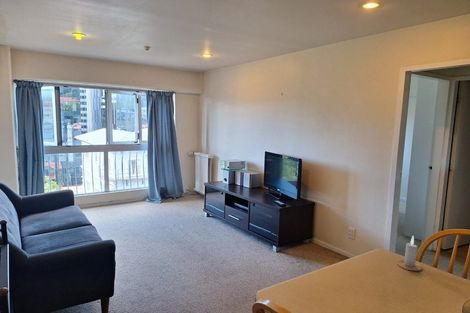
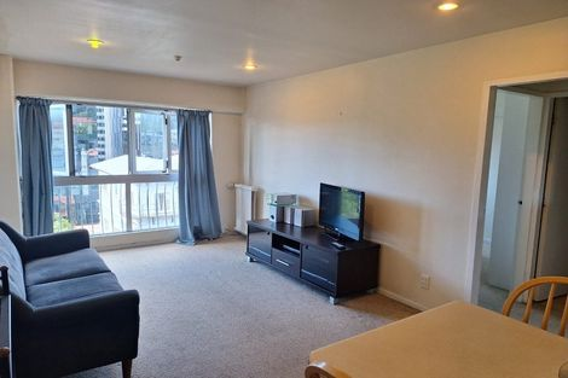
- candle (411, 250)
